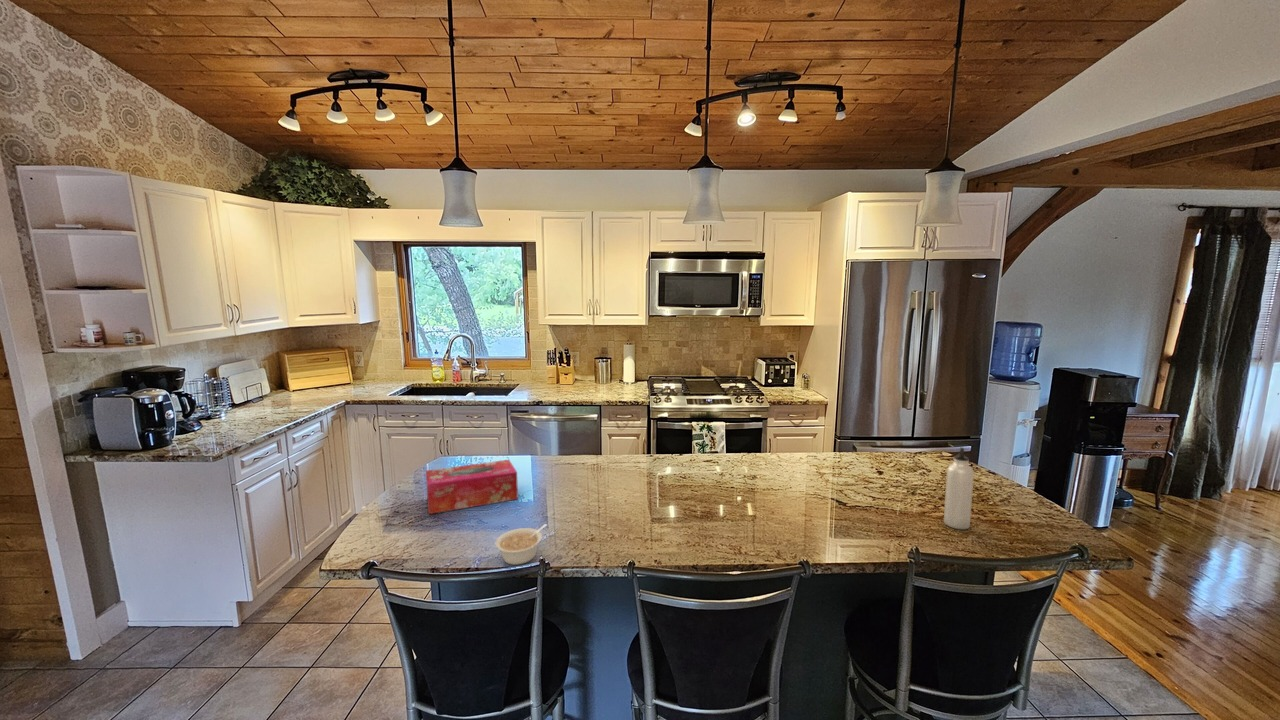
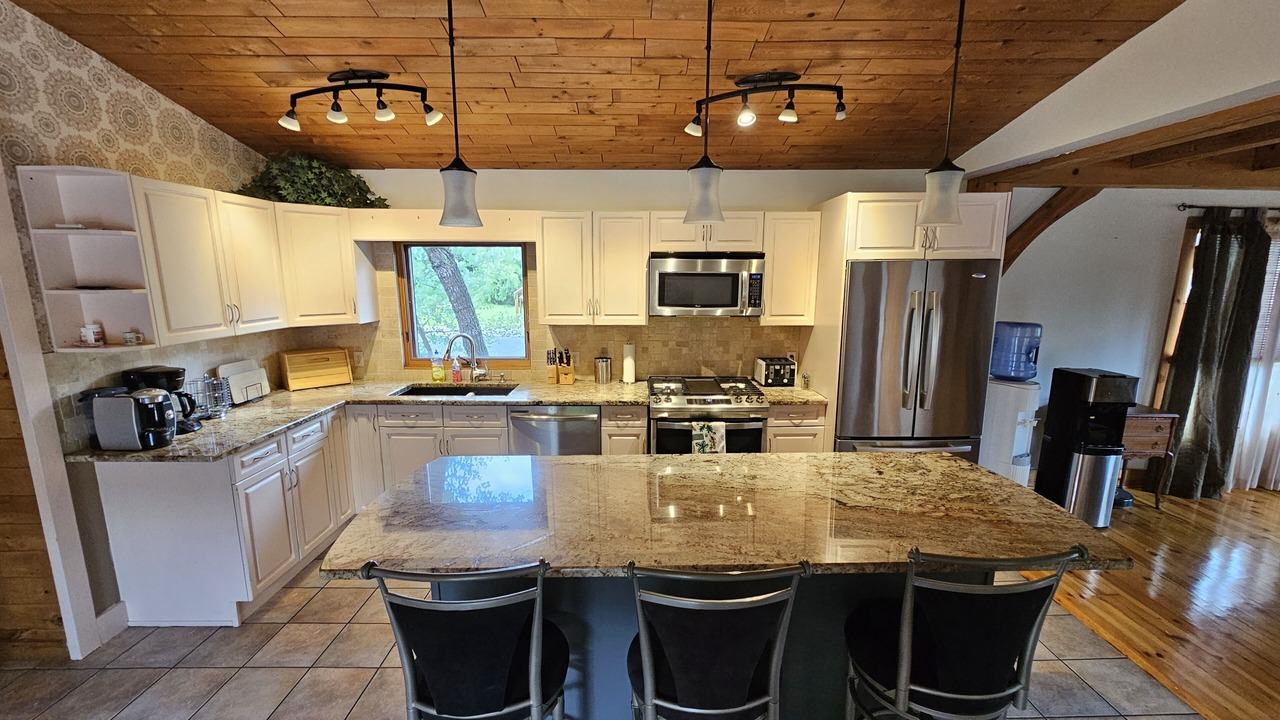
- water bottle (959, 486)
- legume (520, 545)
- tissue box (471, 484)
